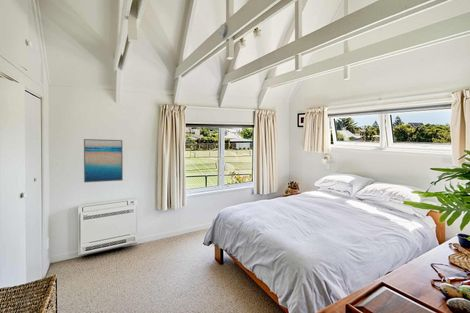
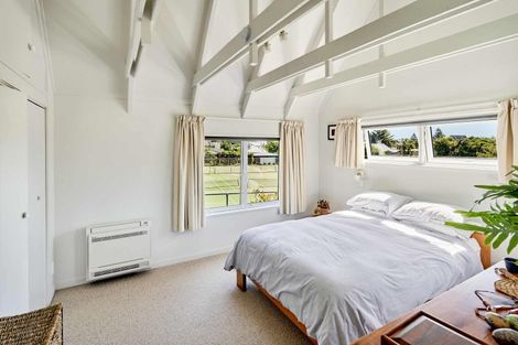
- wall art (103, 160)
